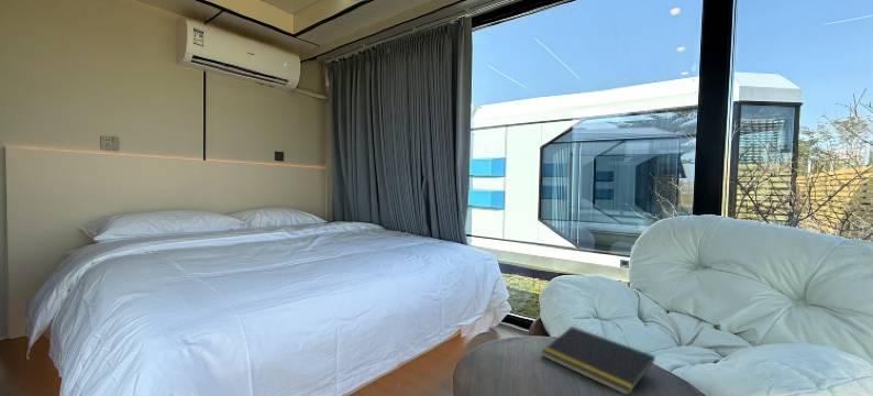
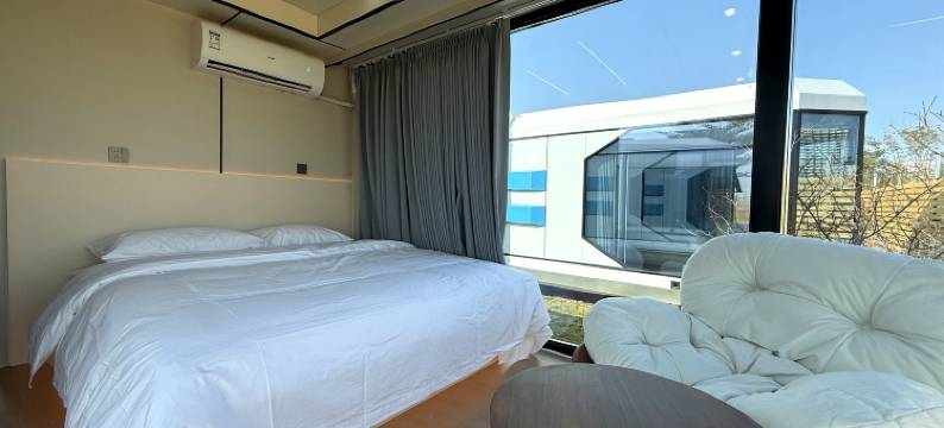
- notepad (595, 355)
